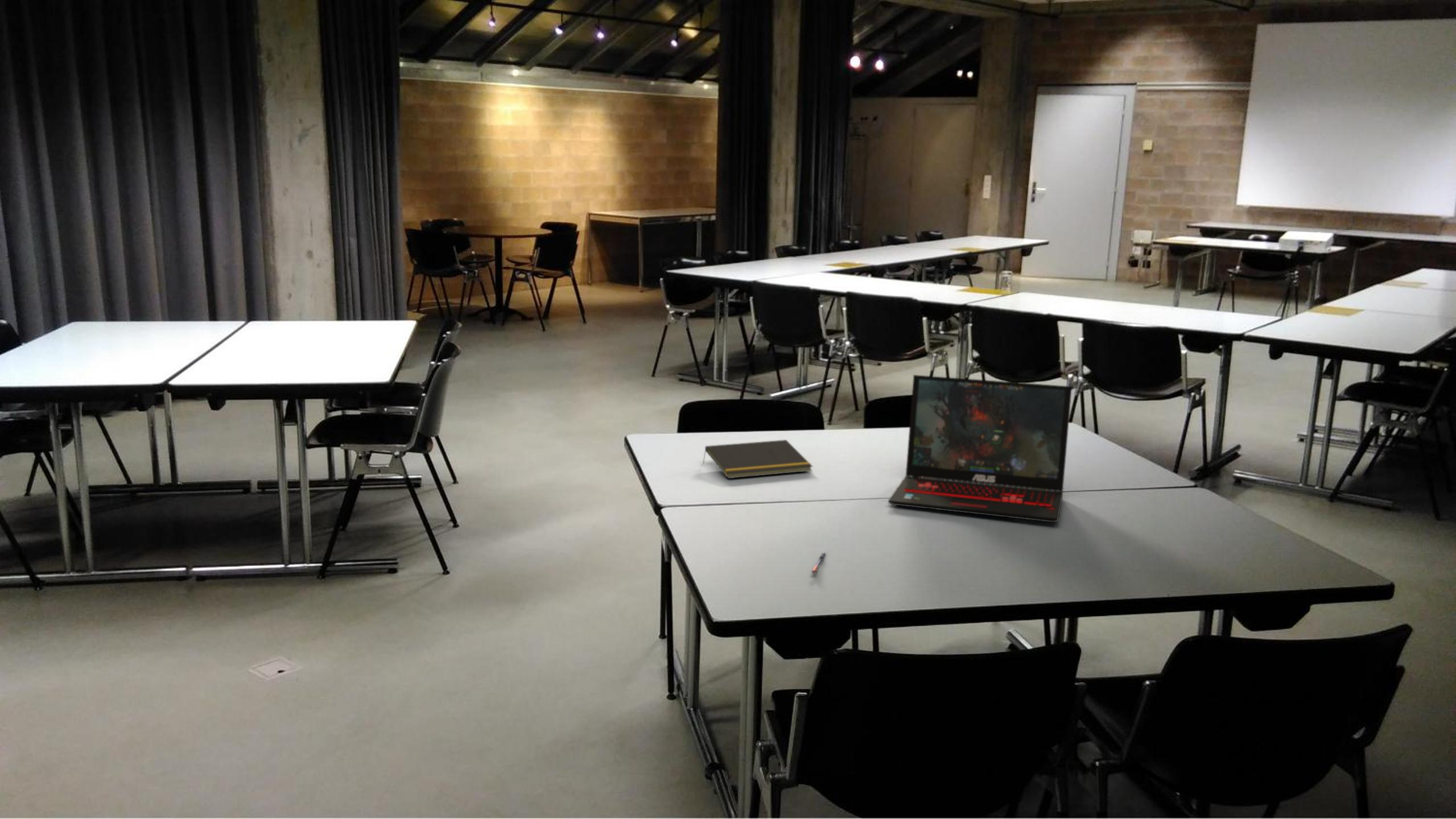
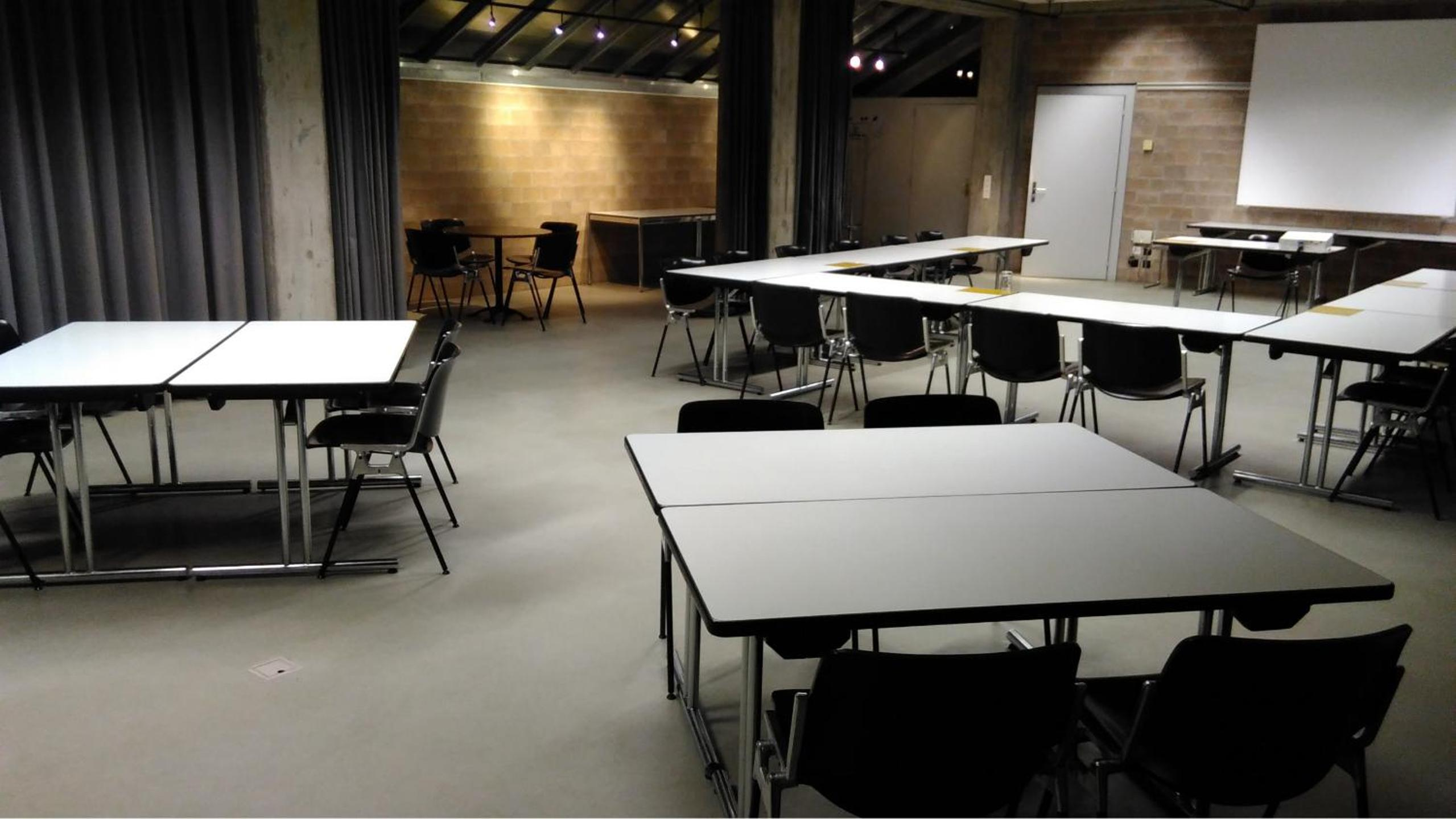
- notepad (758, 458)
- pen (819, 561)
- laptop (981, 445)
